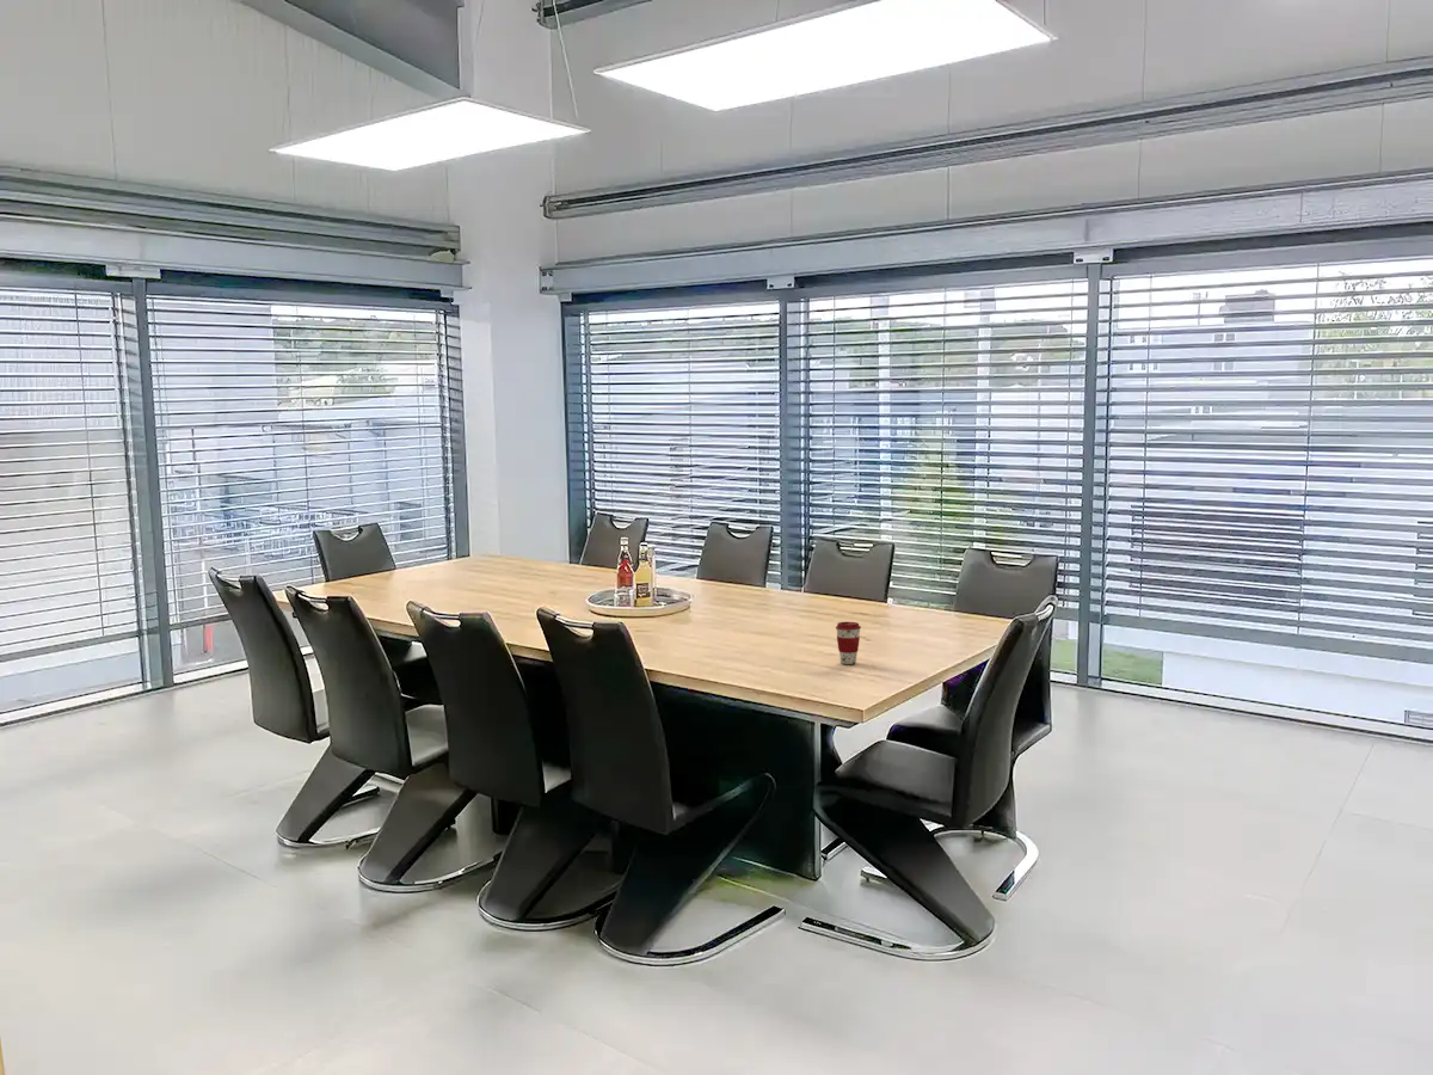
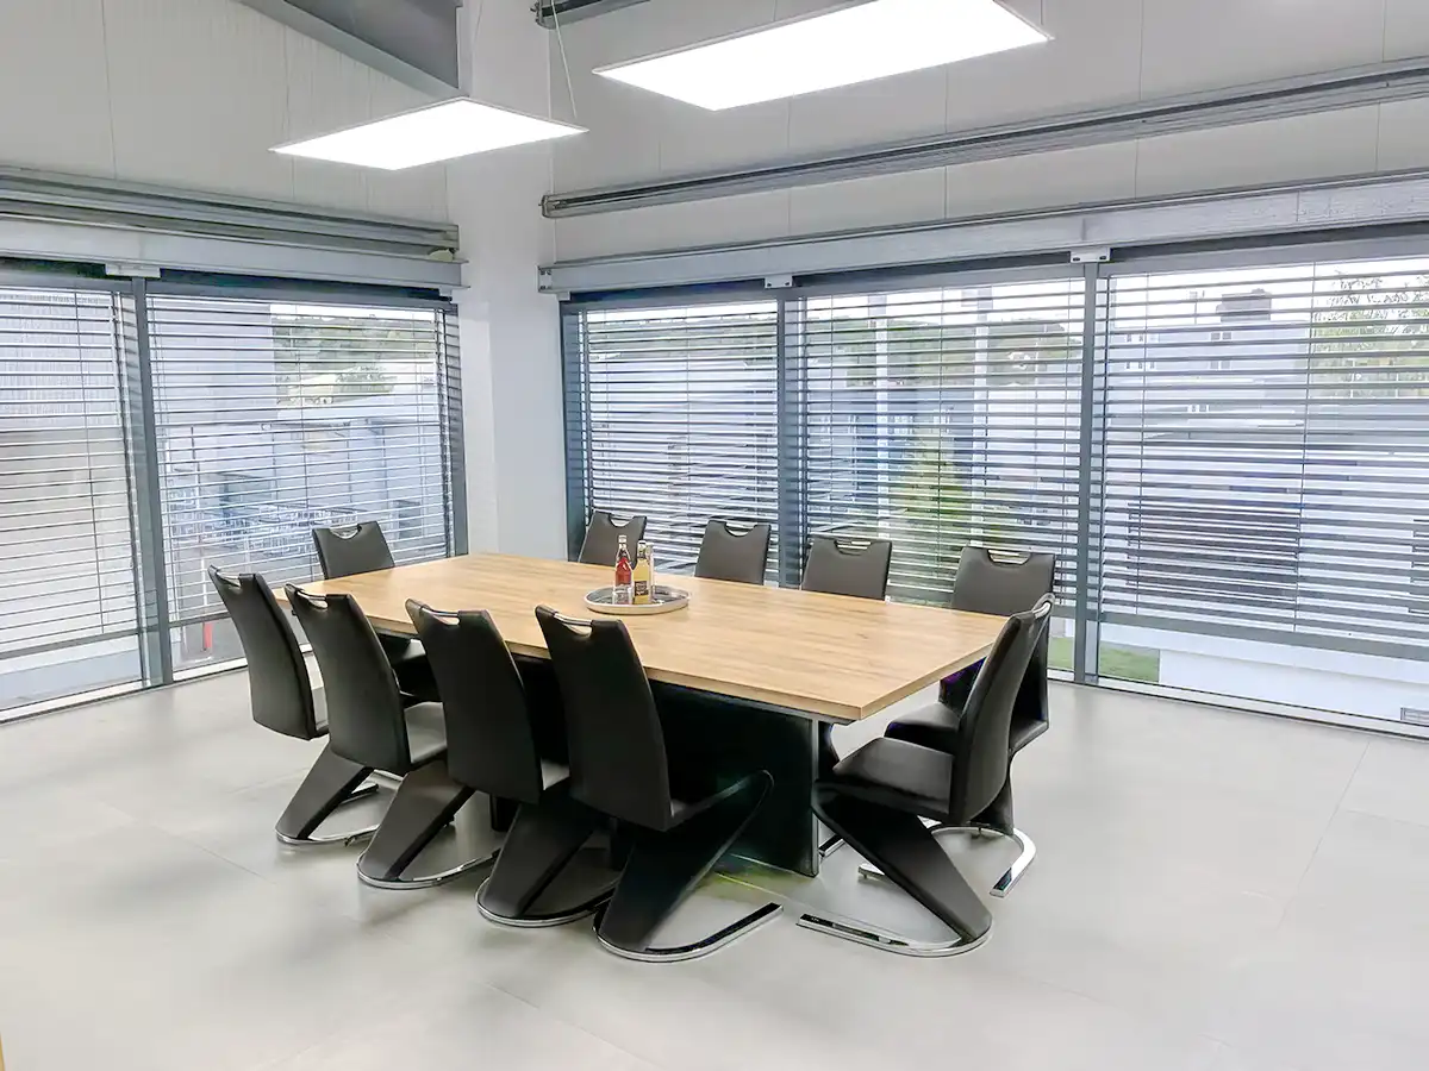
- coffee cup (848, 643)
